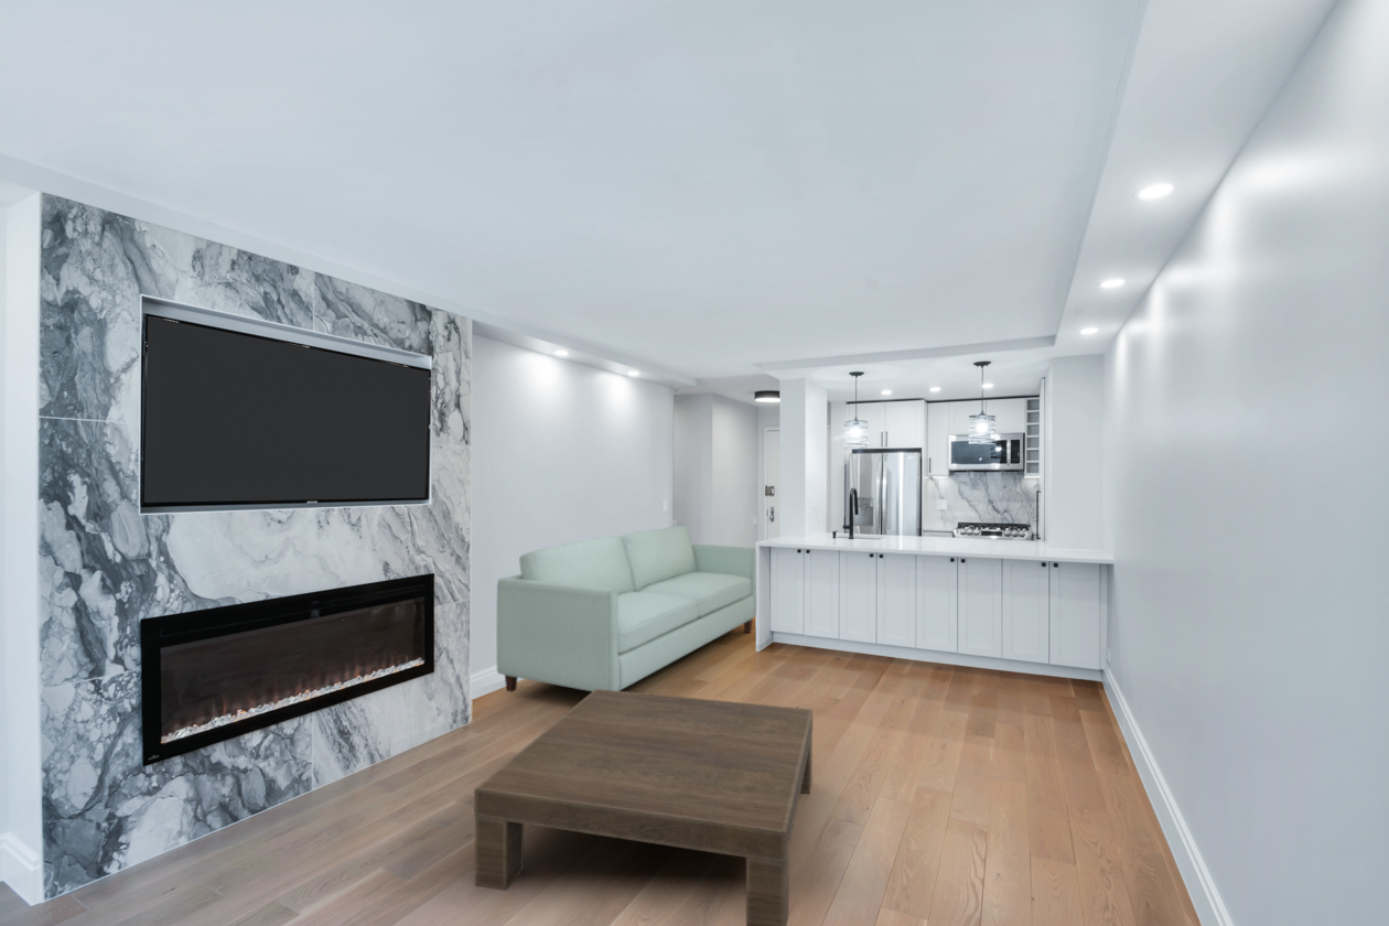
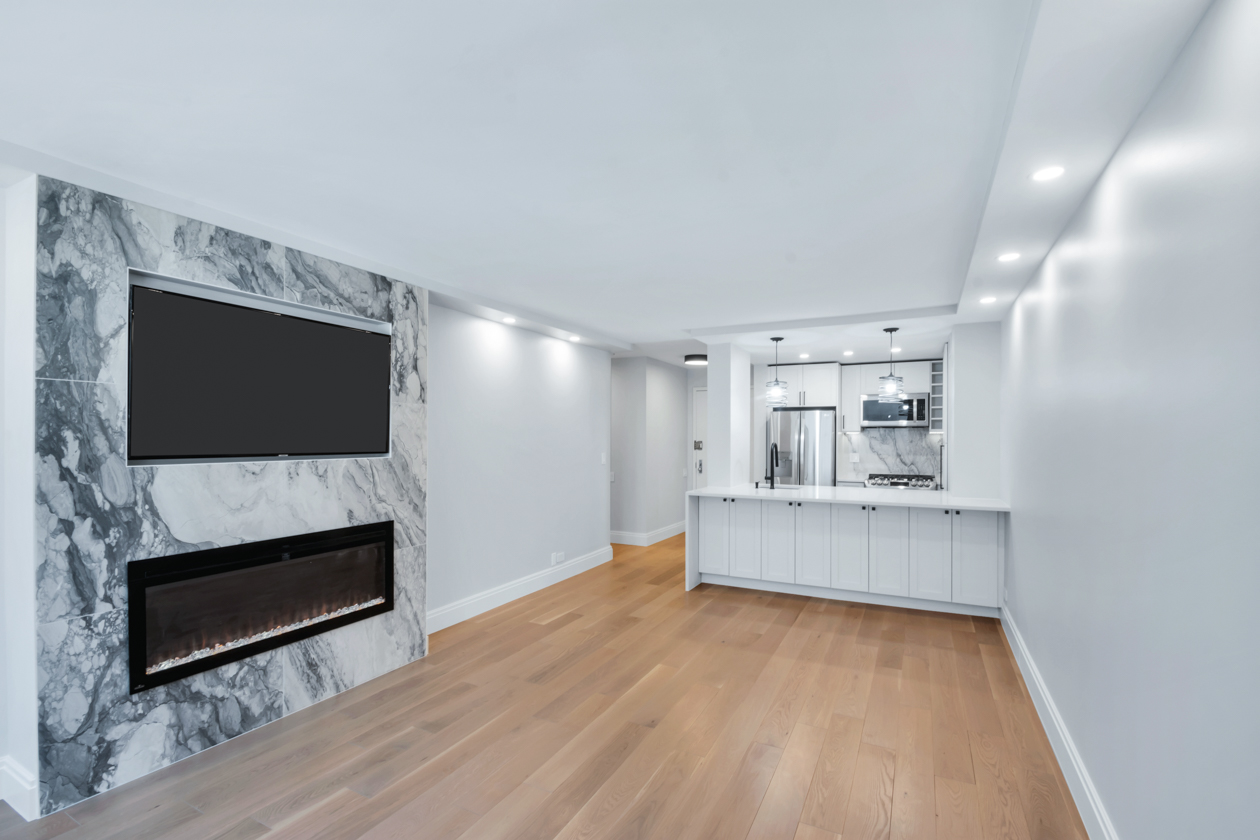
- sofa (647, 596)
- coffee table (667, 784)
